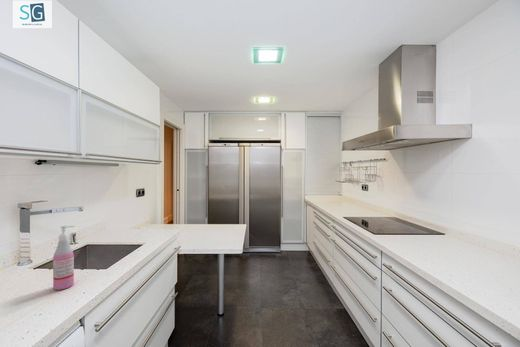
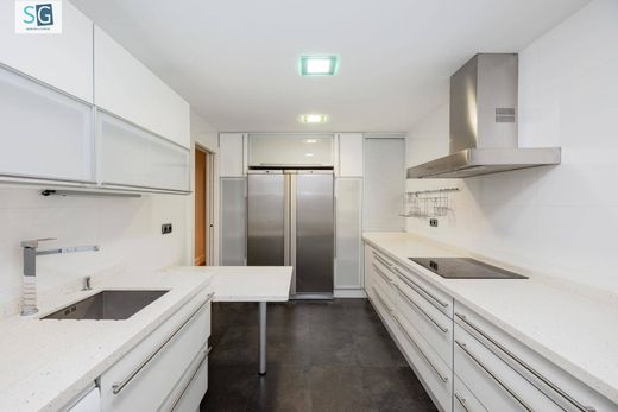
- soap dispenser (64, 256)
